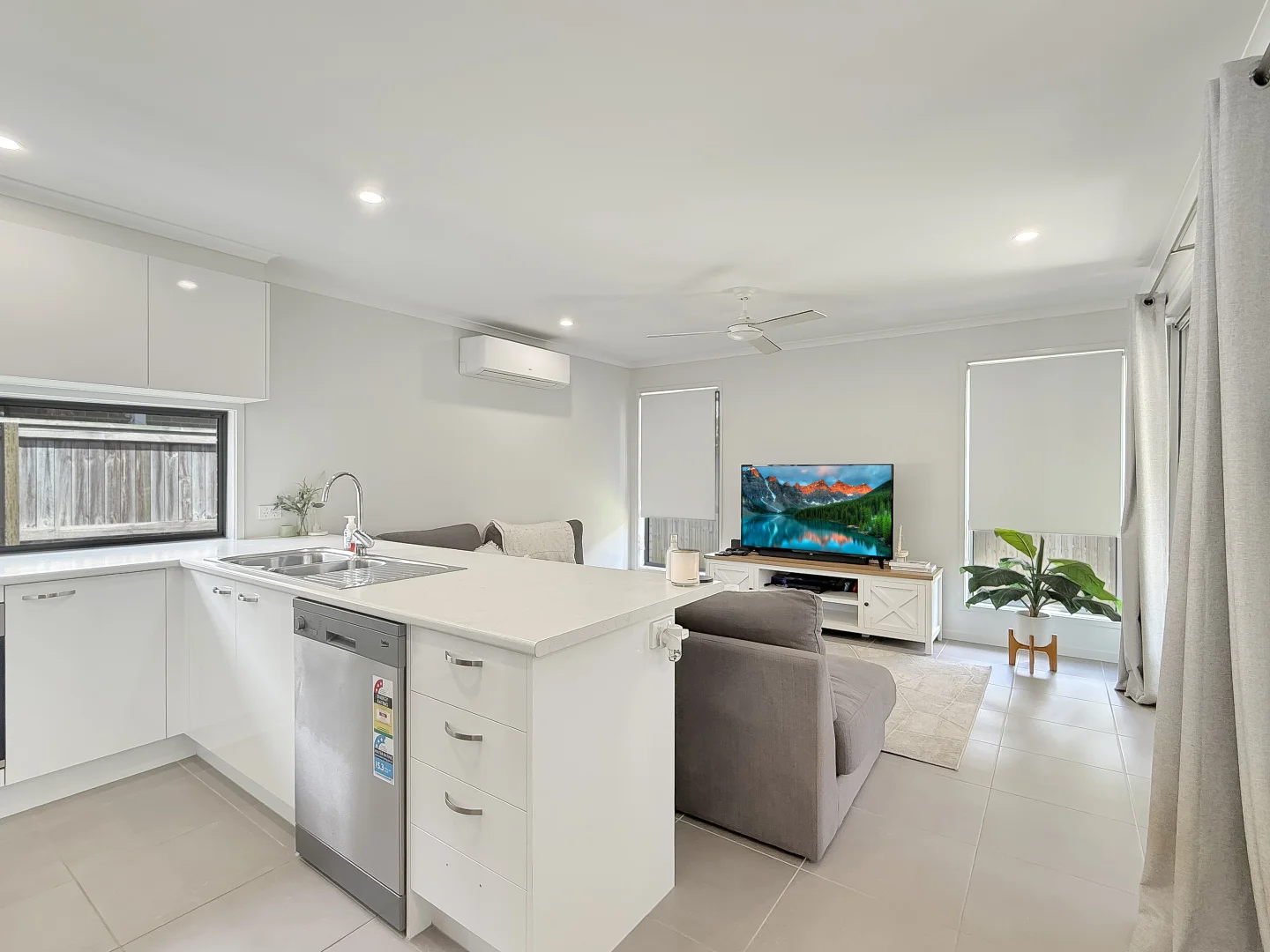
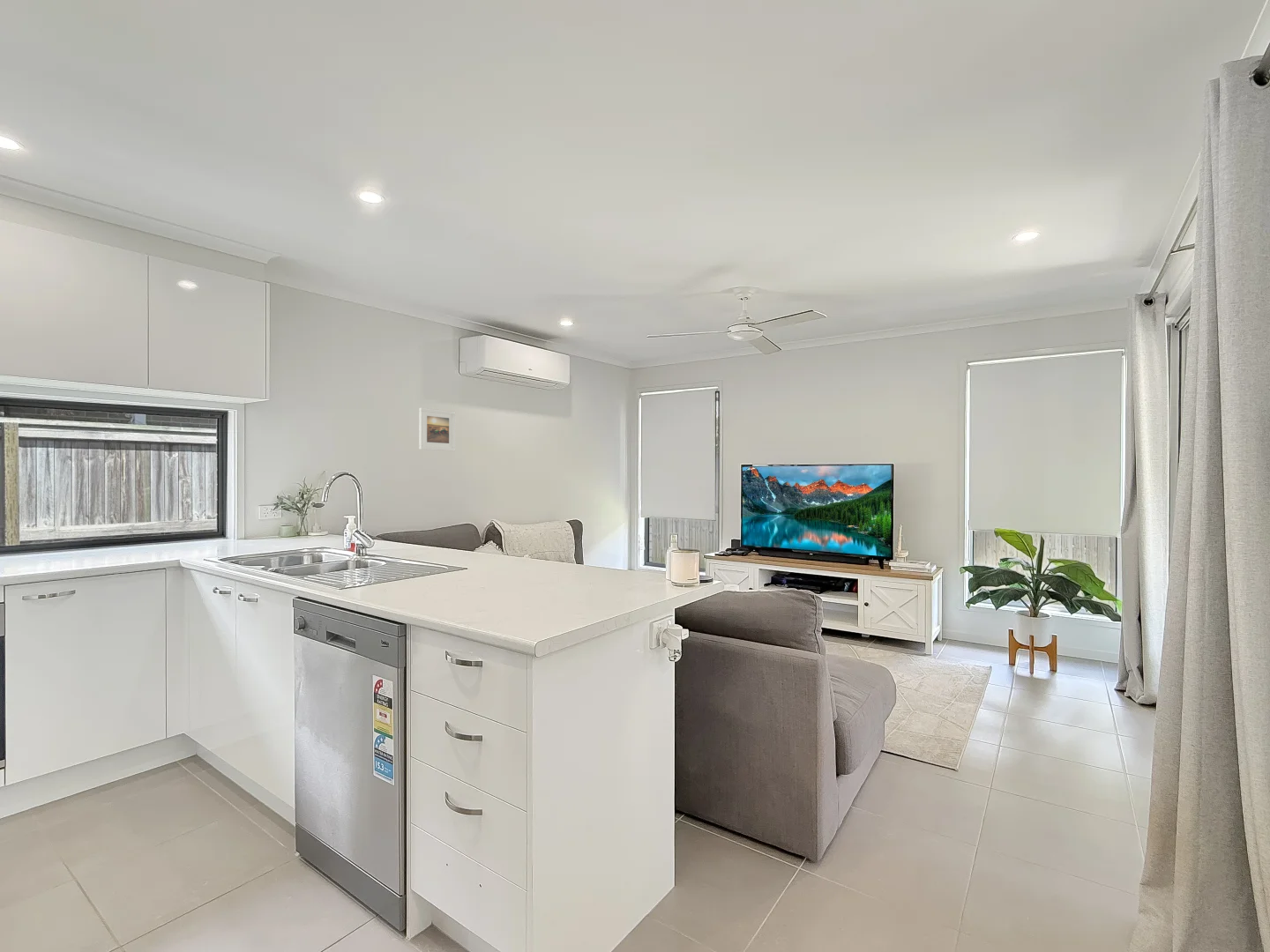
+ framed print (437, 429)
